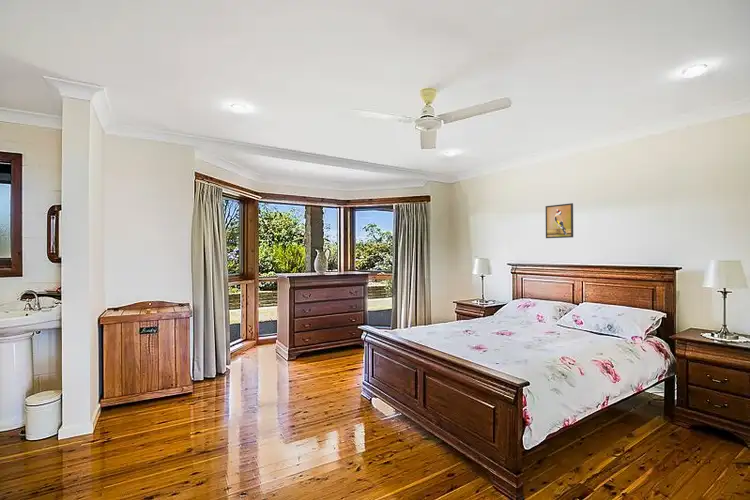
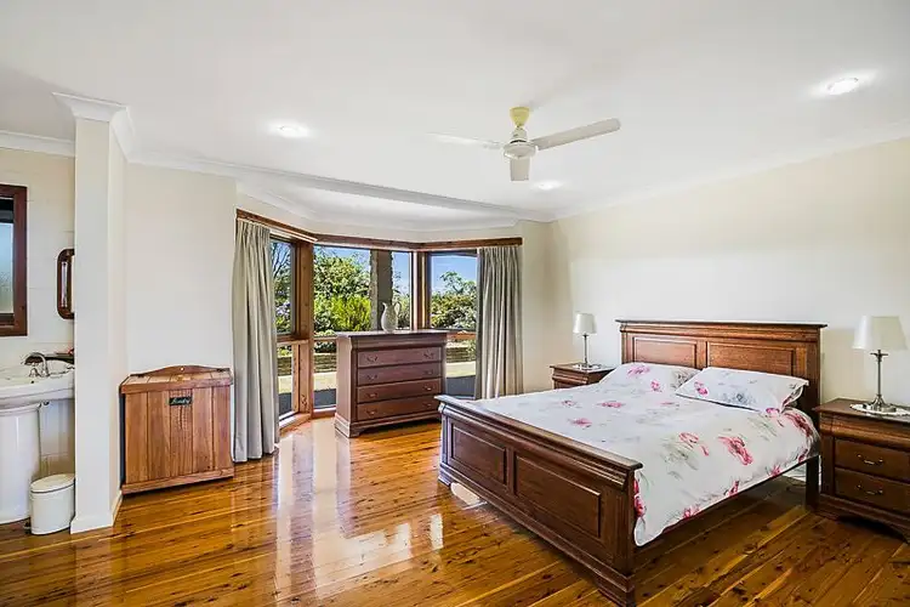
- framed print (559, 221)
